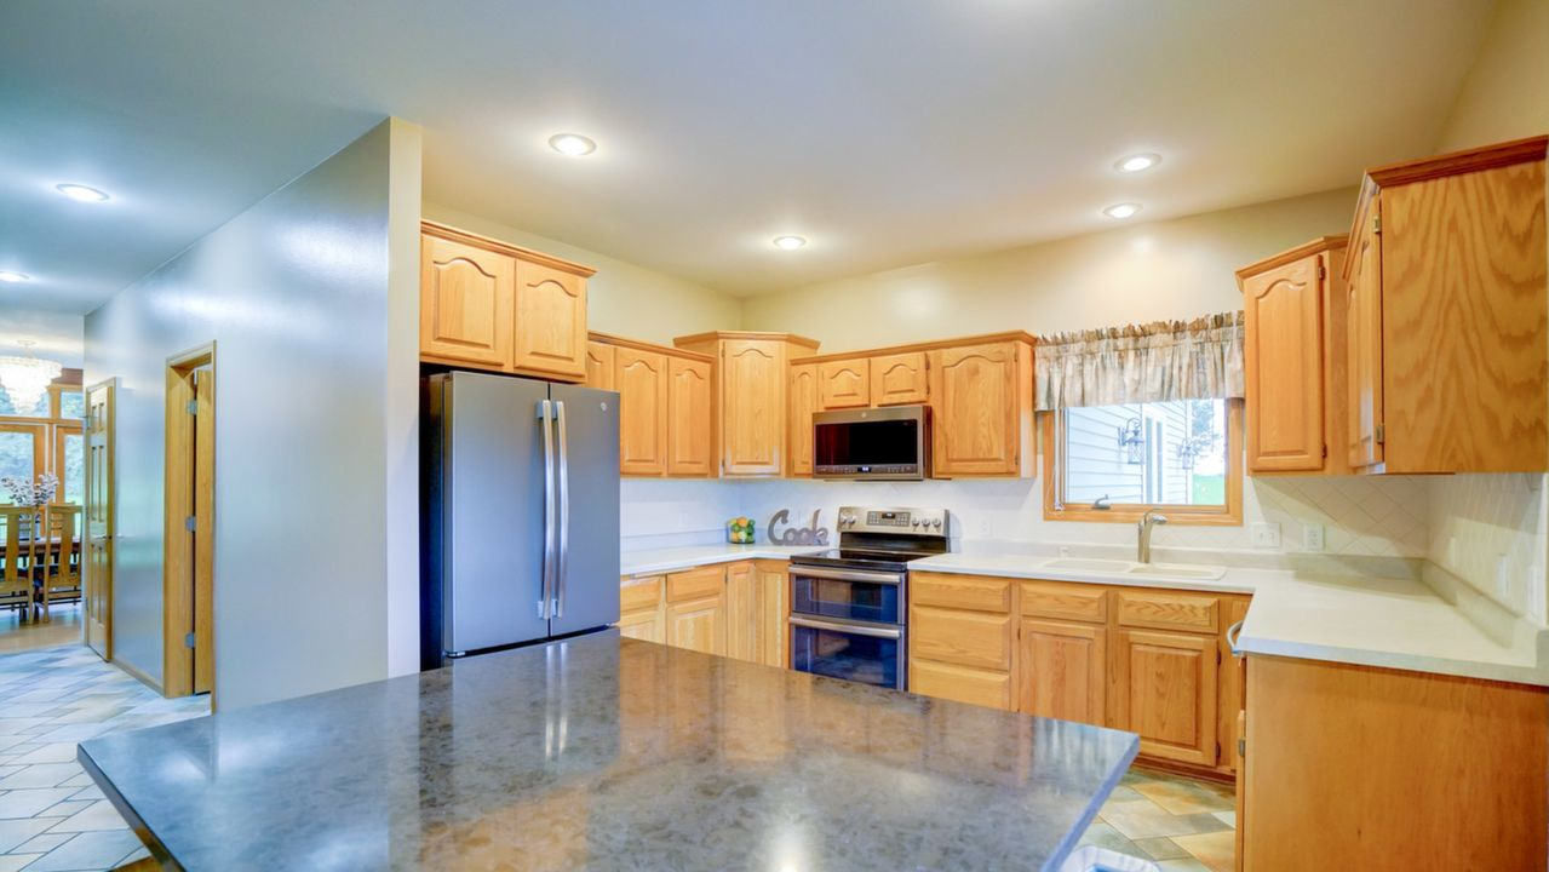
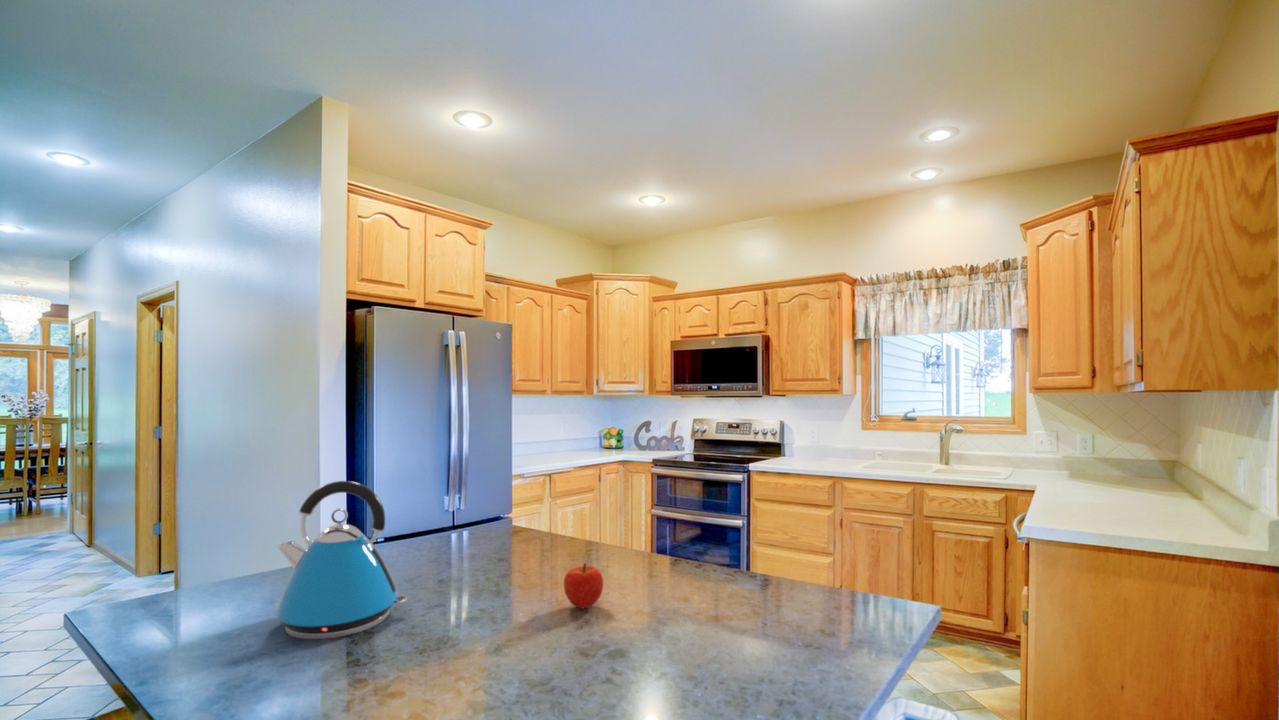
+ fruit (583, 585)
+ kettle (343, 549)
